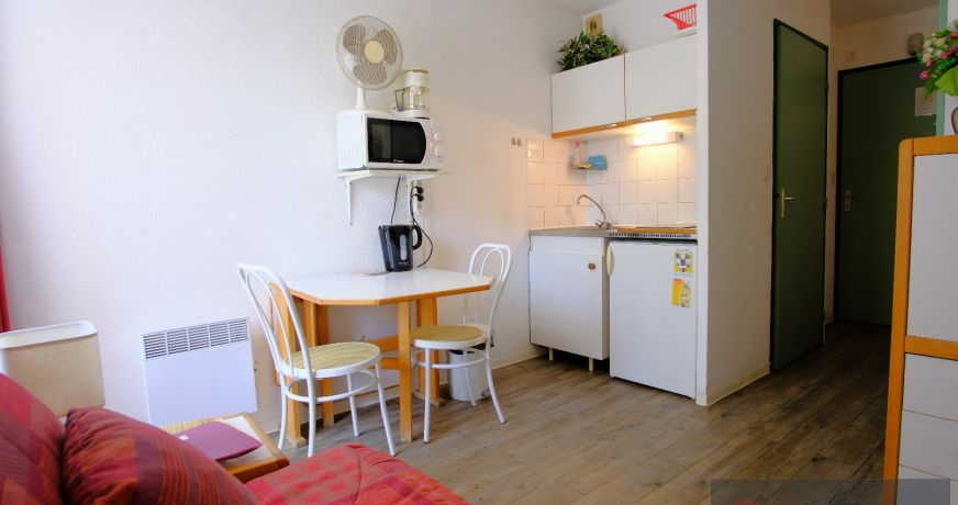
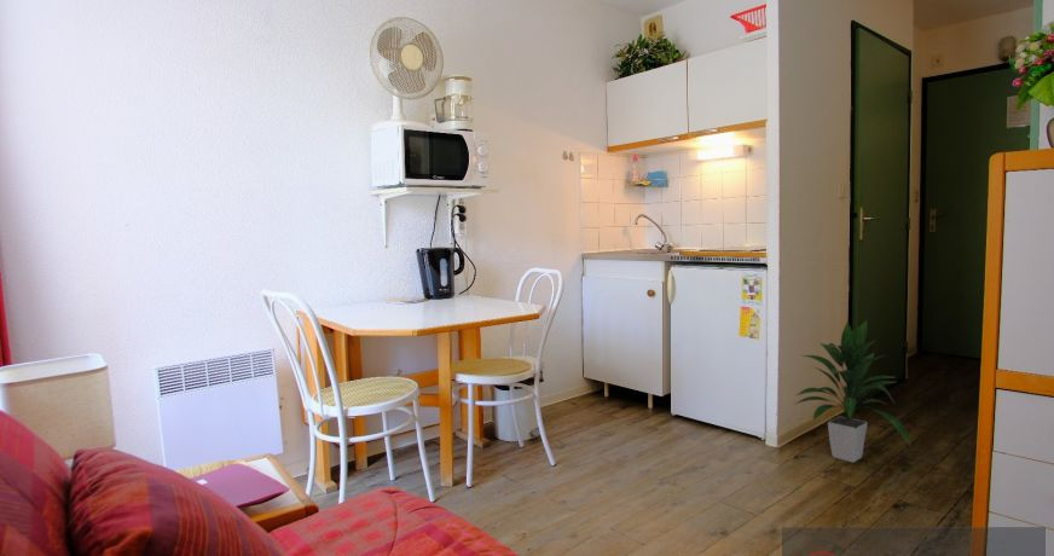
+ indoor plant (851, 392)
